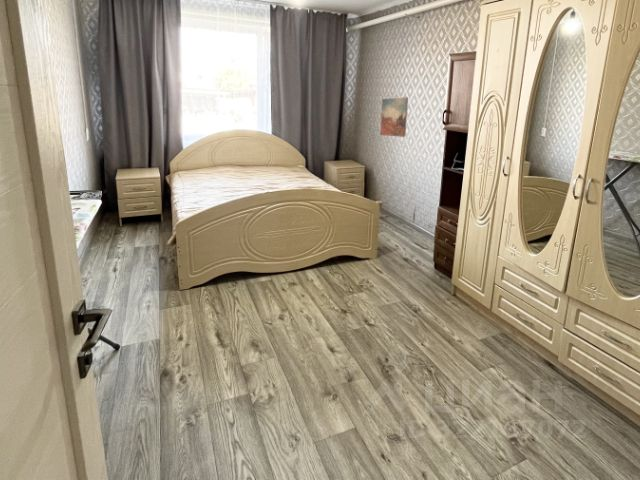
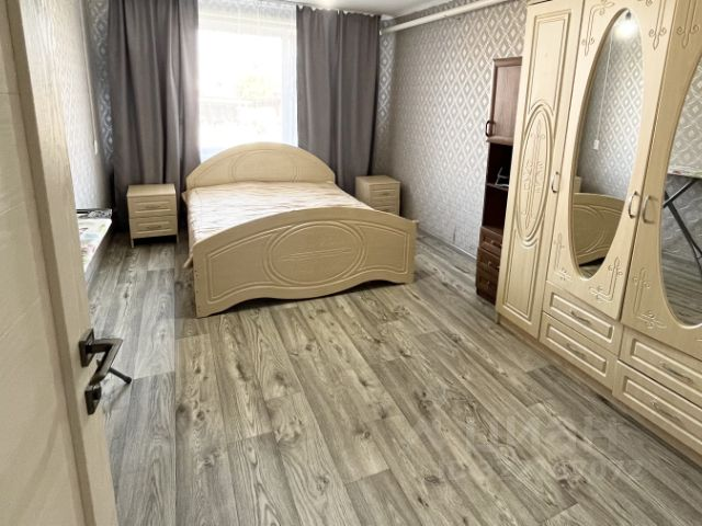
- wall art (393, 117)
